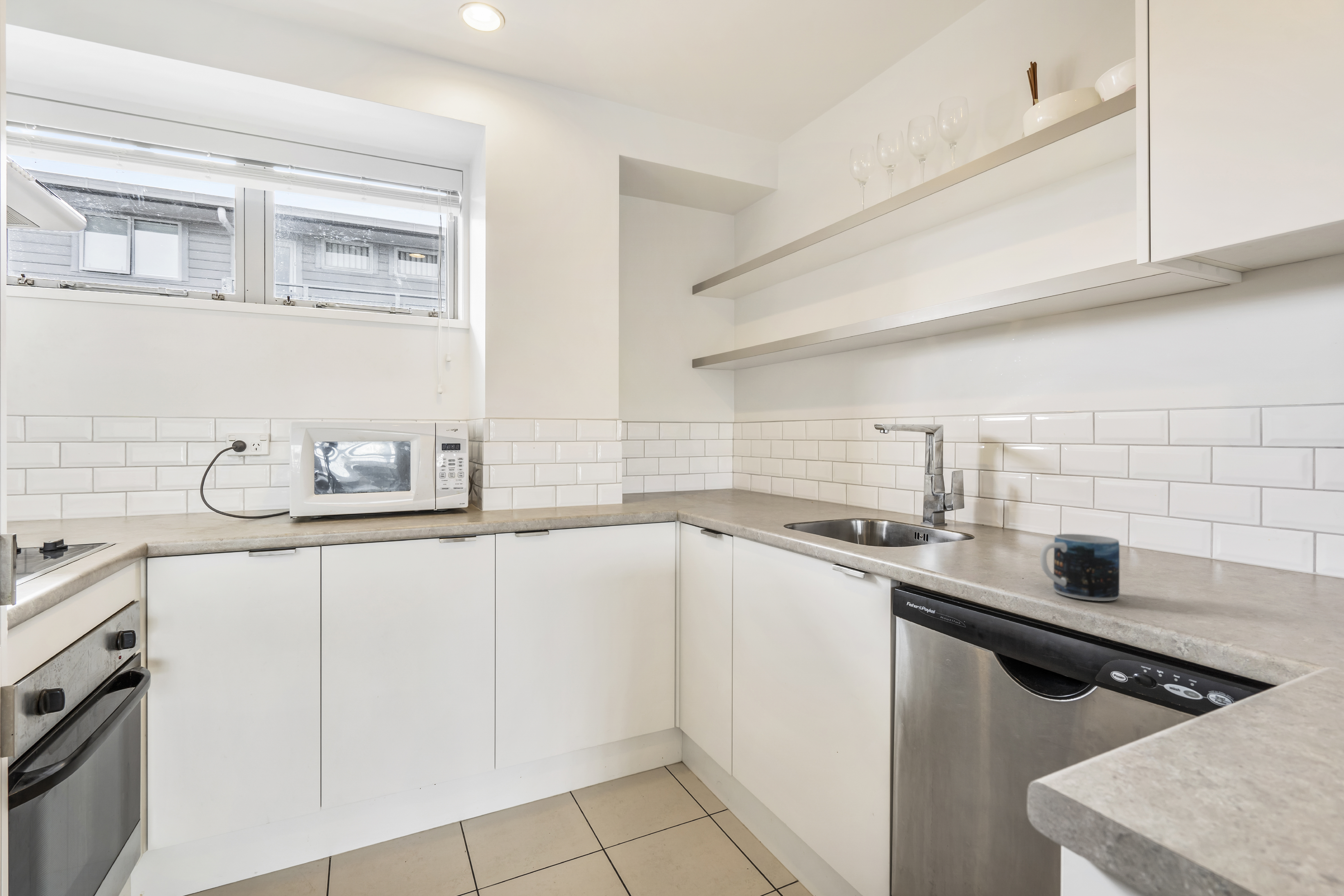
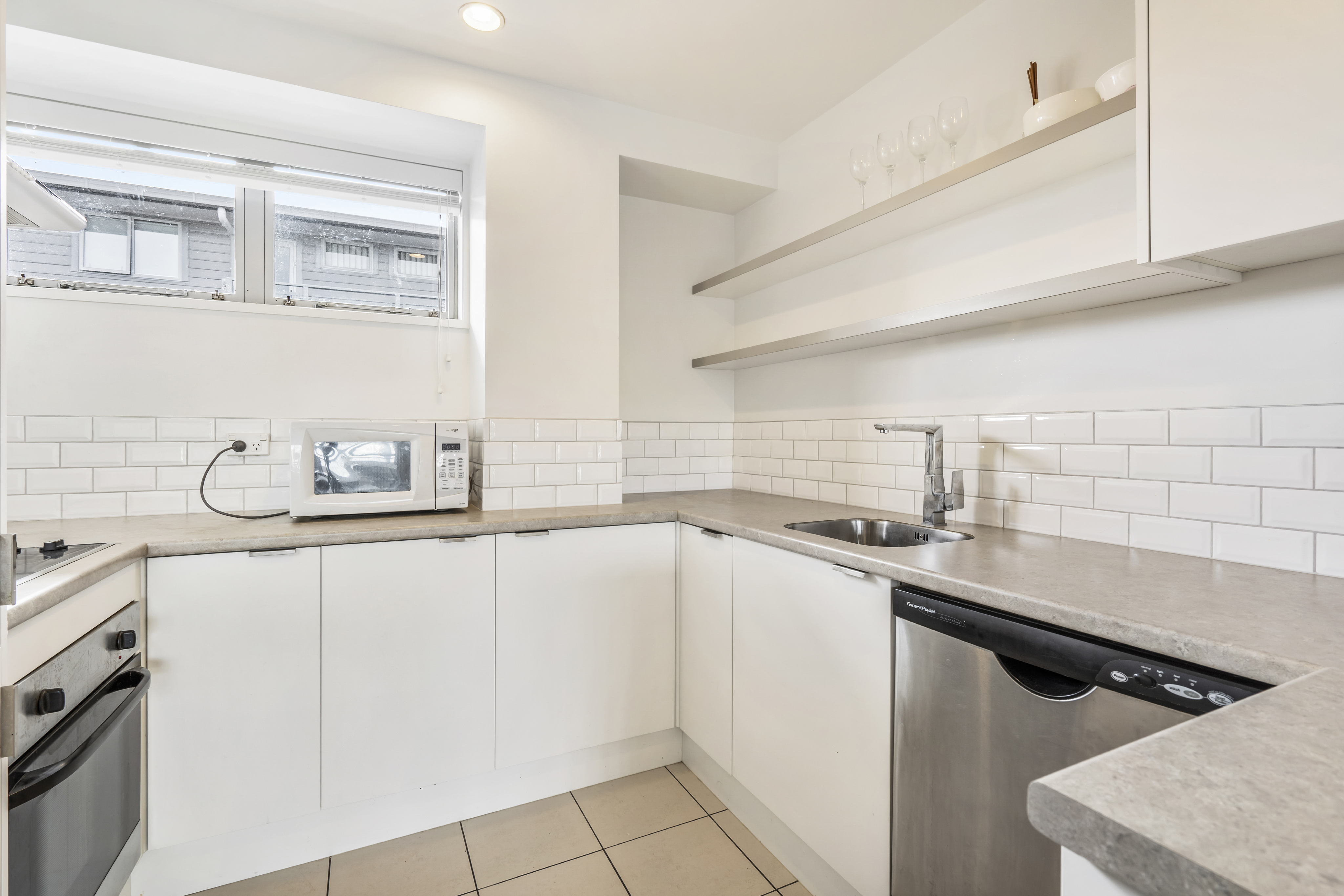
- mug (1075, 567)
